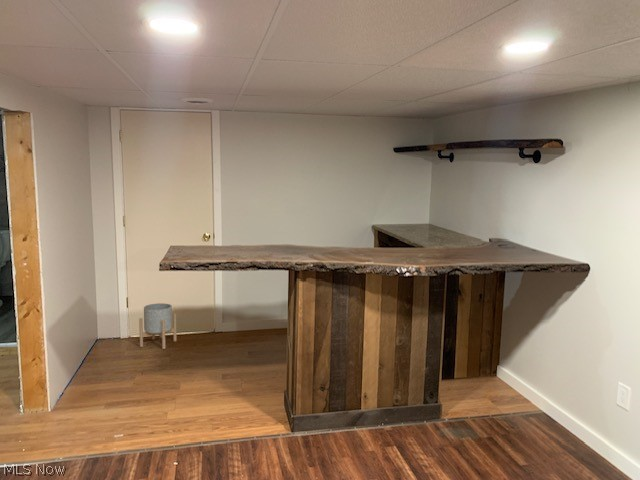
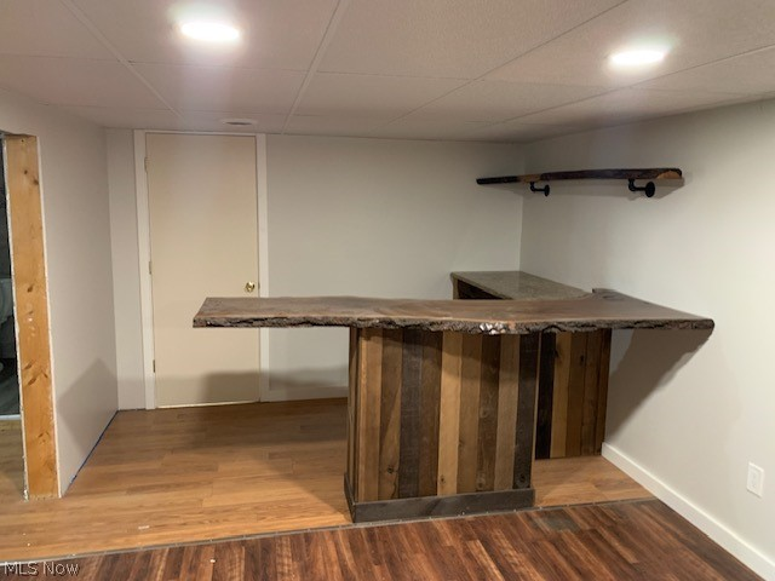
- planter (158, 325)
